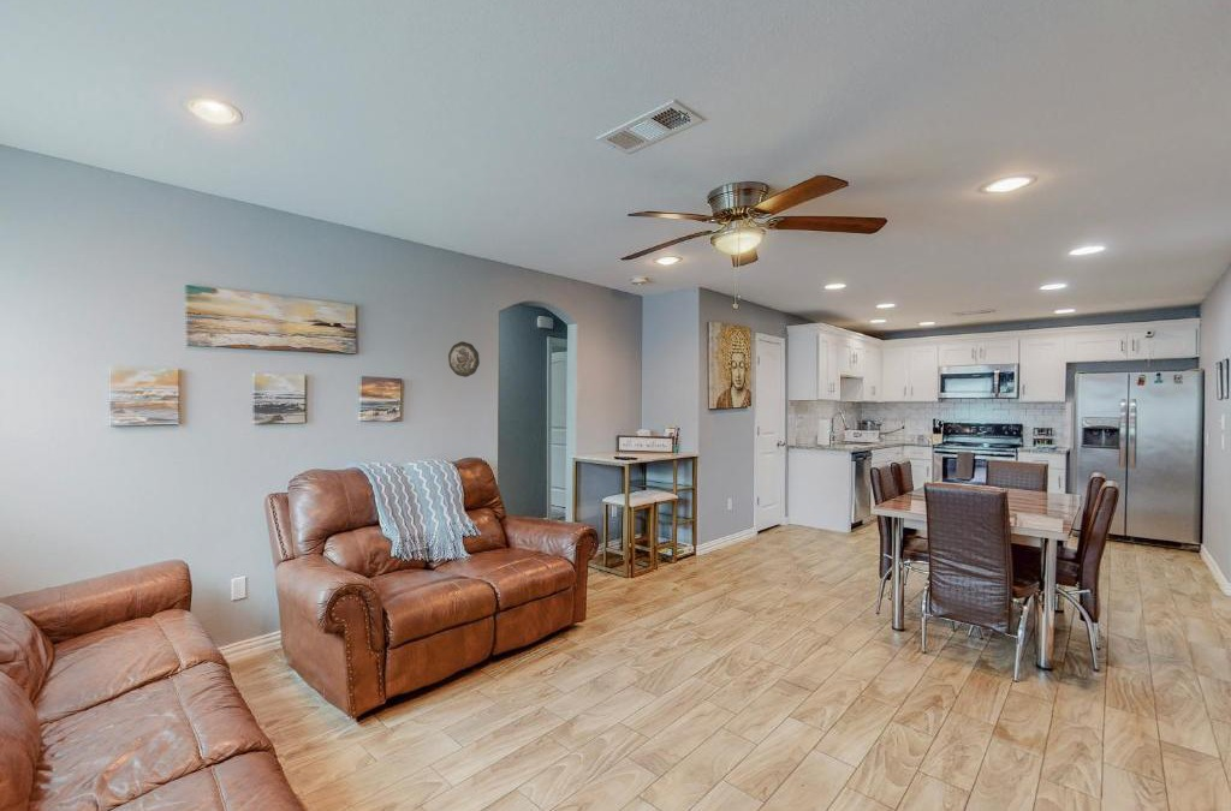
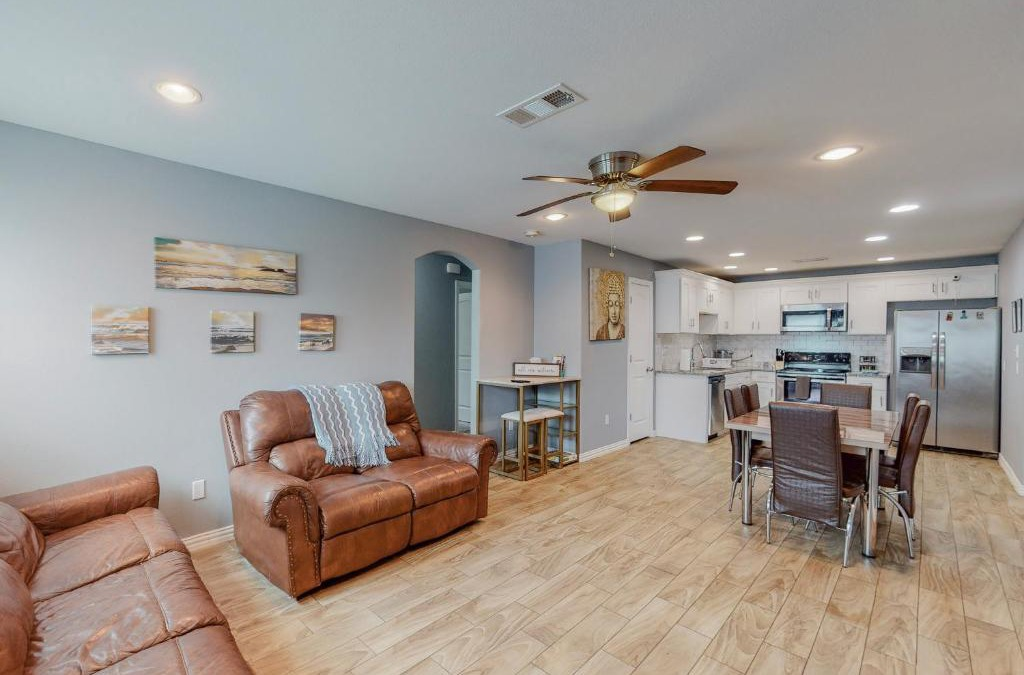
- decorative plate (463, 359)
